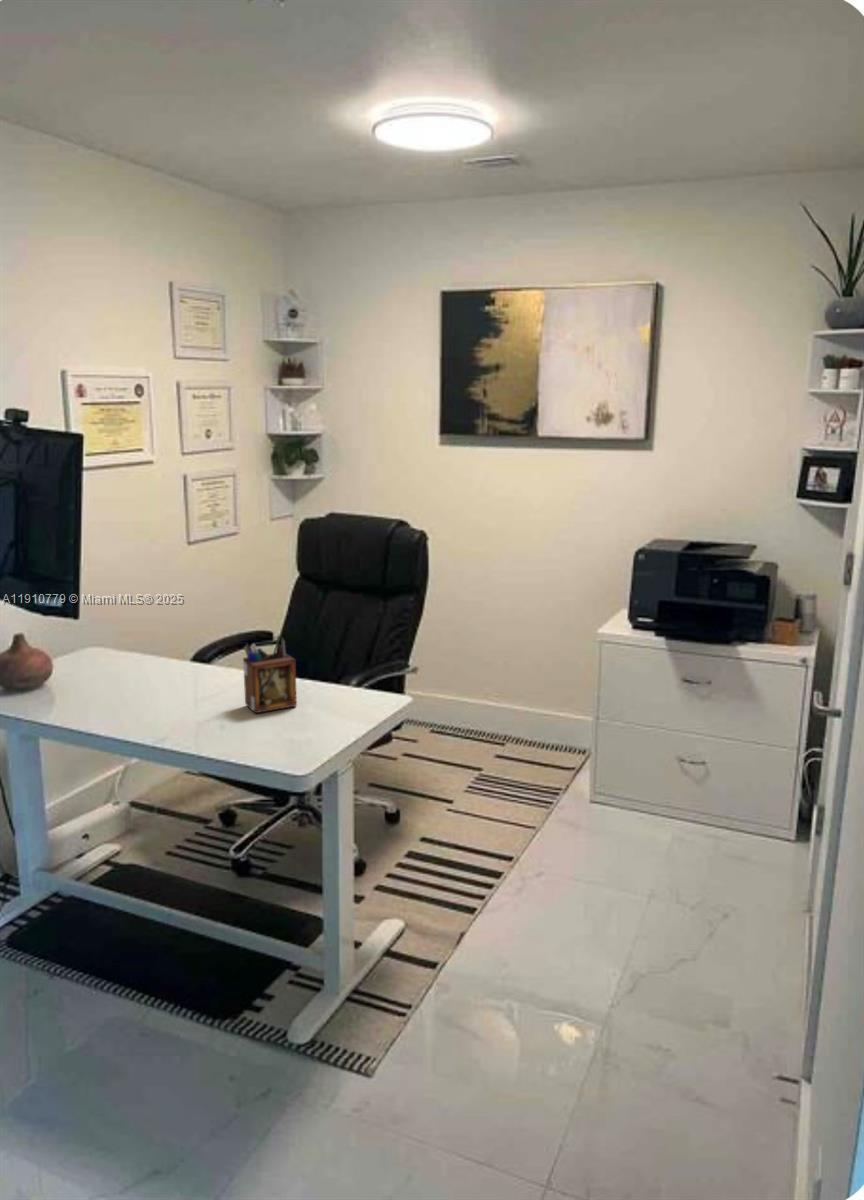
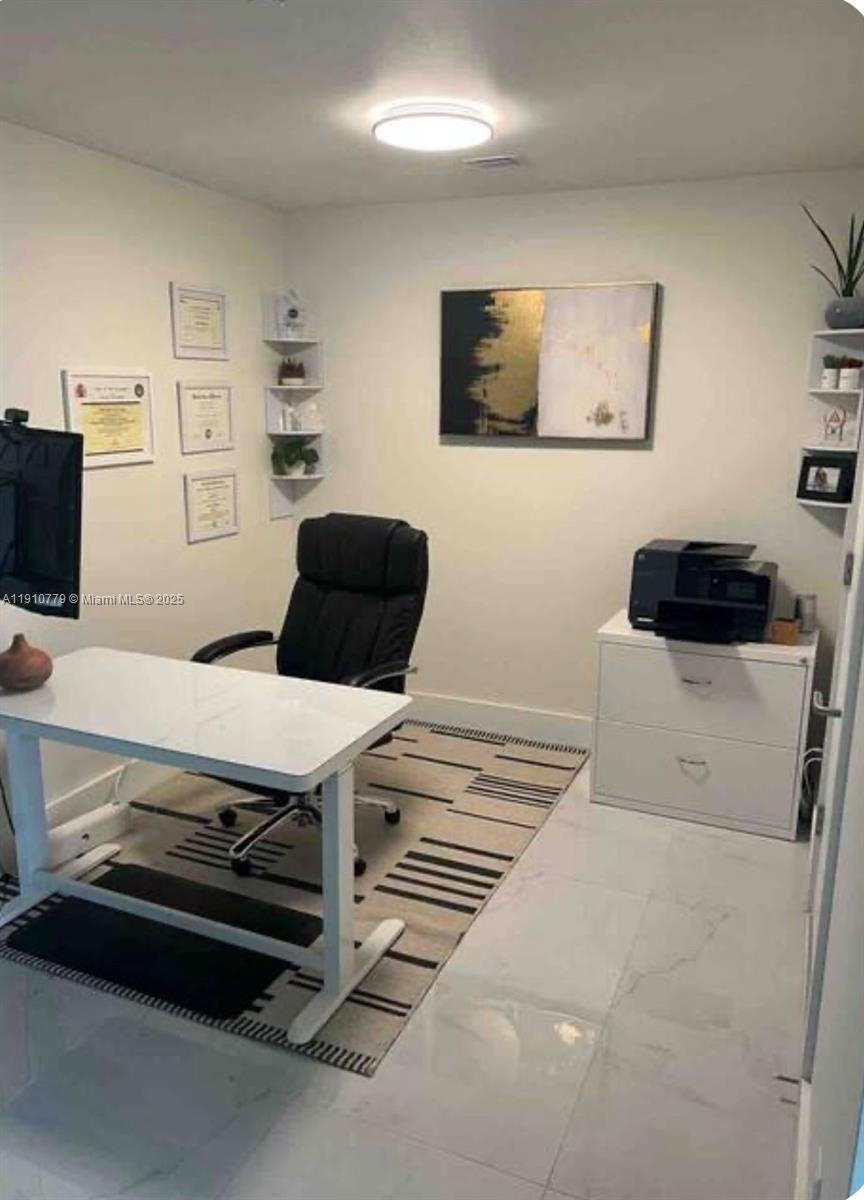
- desk organizer (269, 673)
